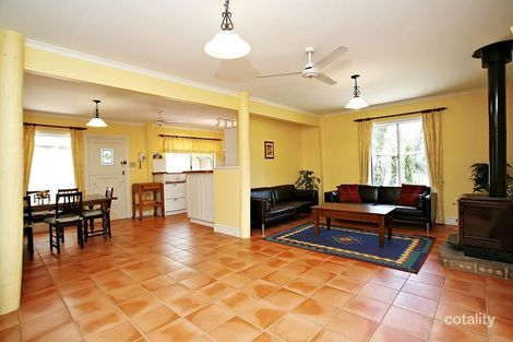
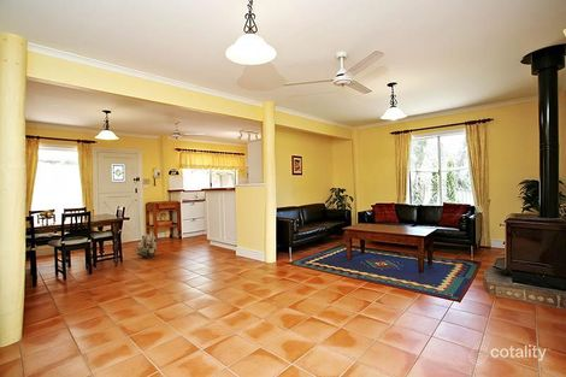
+ backpack (146, 245)
